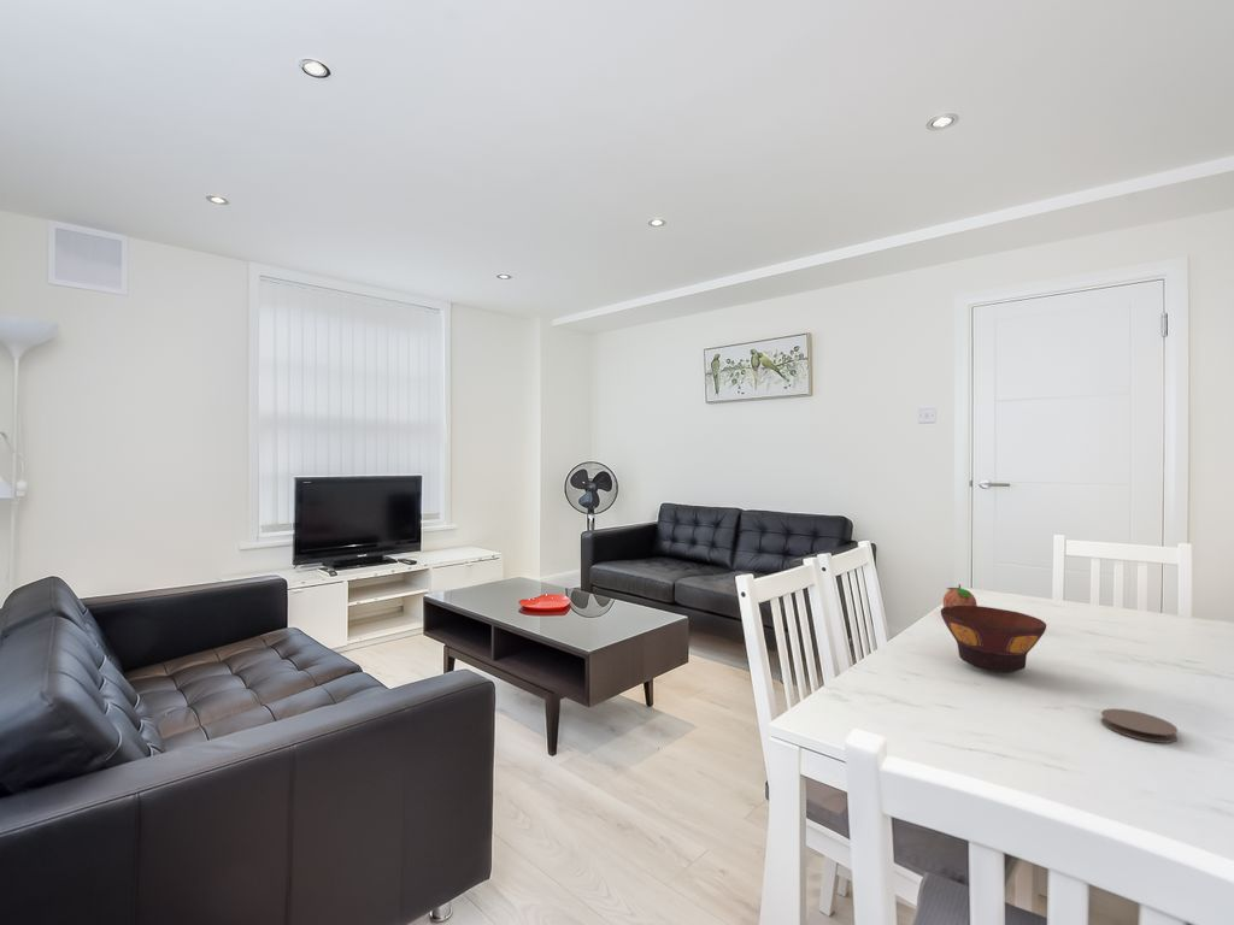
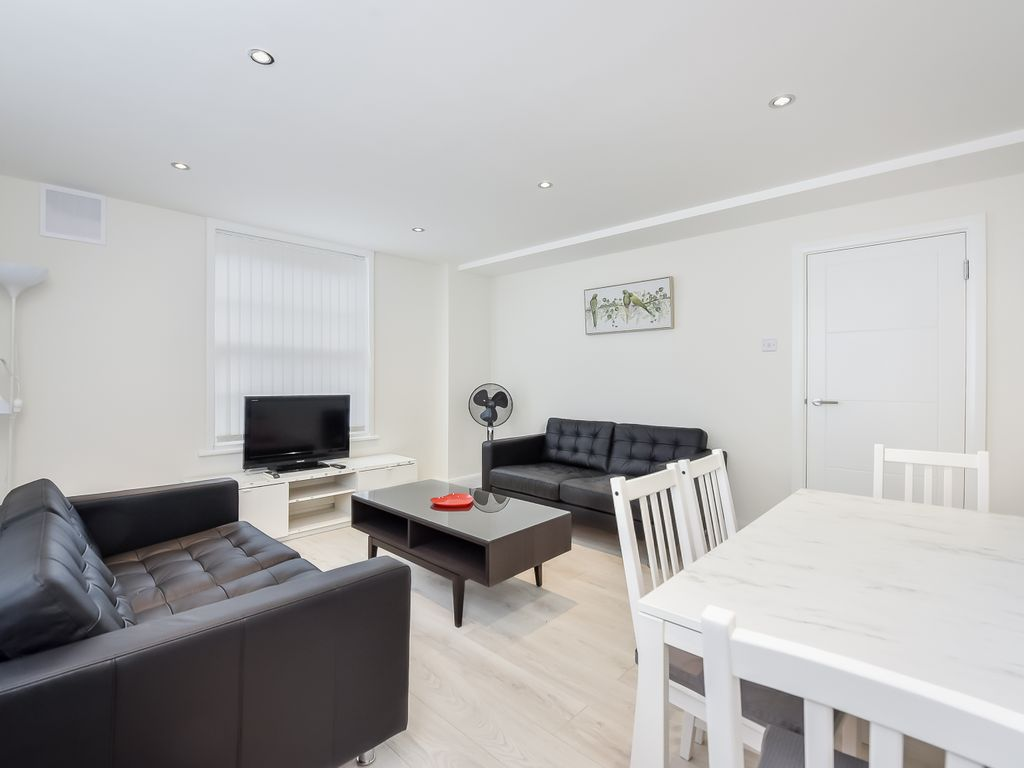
- coaster (1138, 724)
- fruit (959, 601)
- bowl (991, 642)
